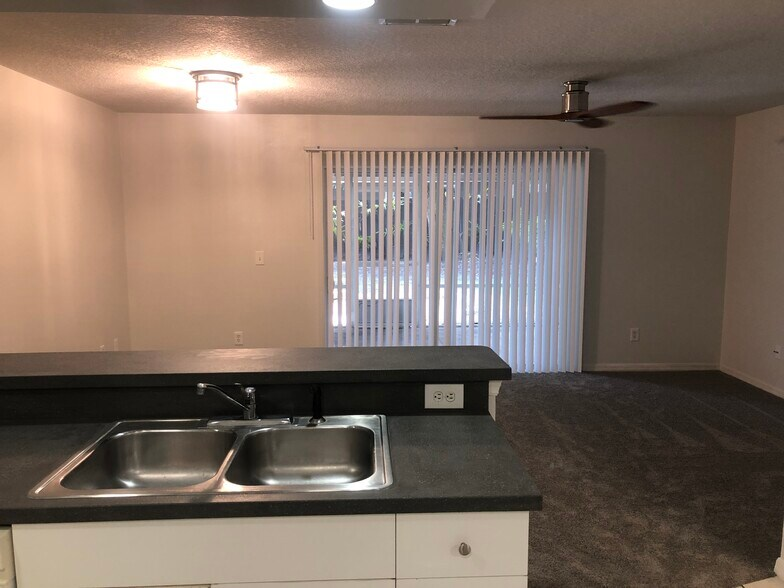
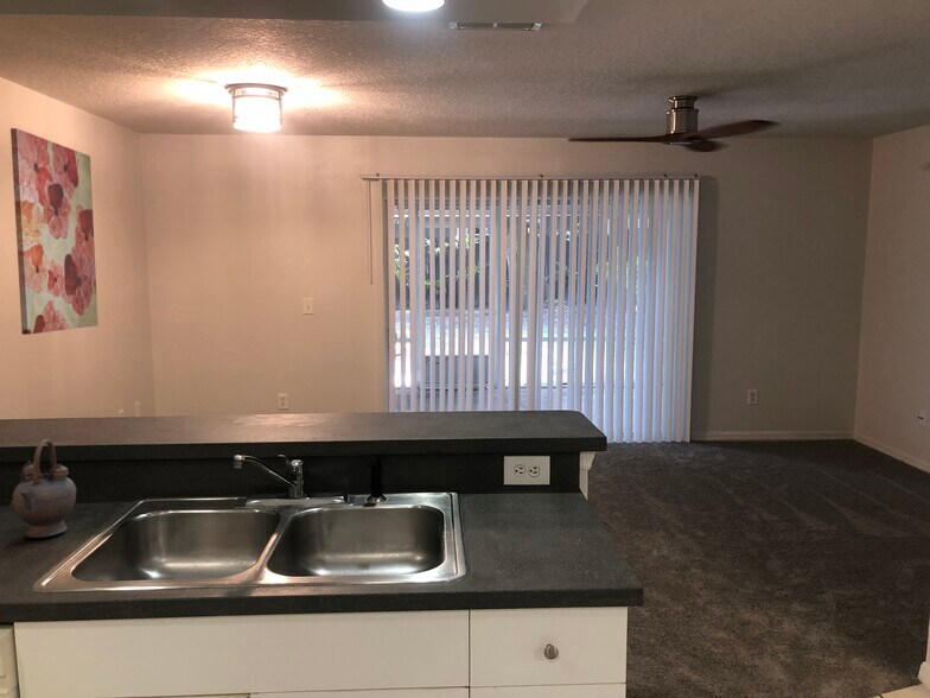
+ teapot (40, 488)
+ wall art (58, 237)
